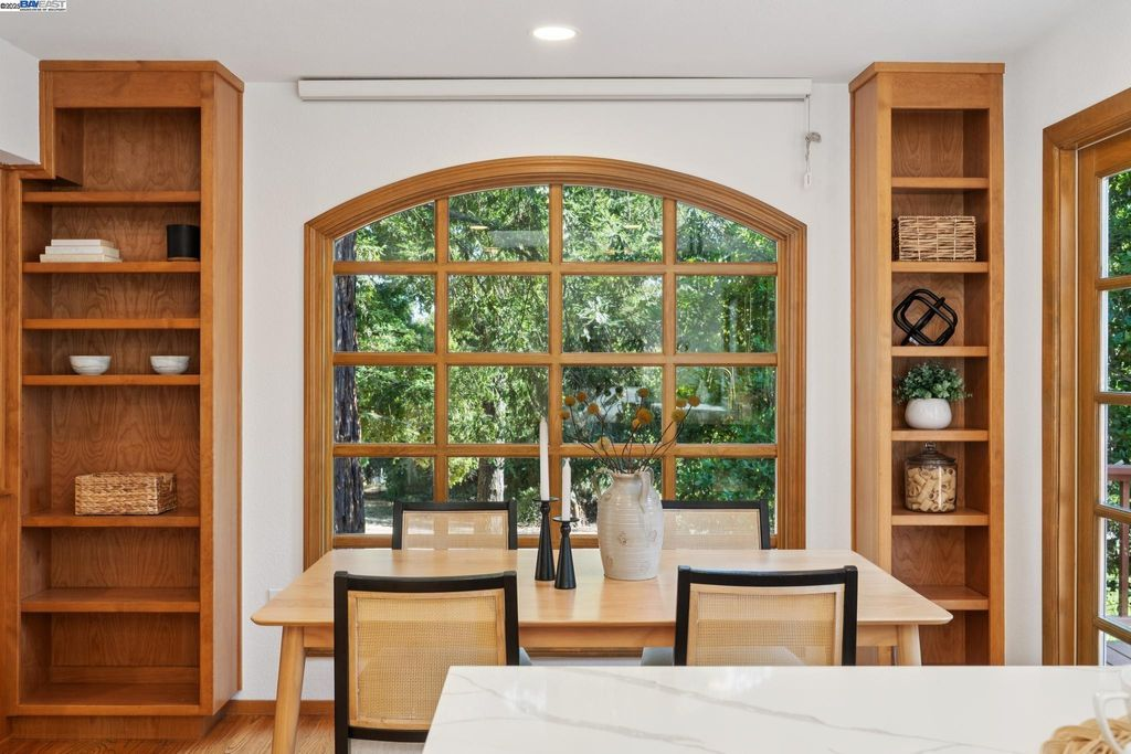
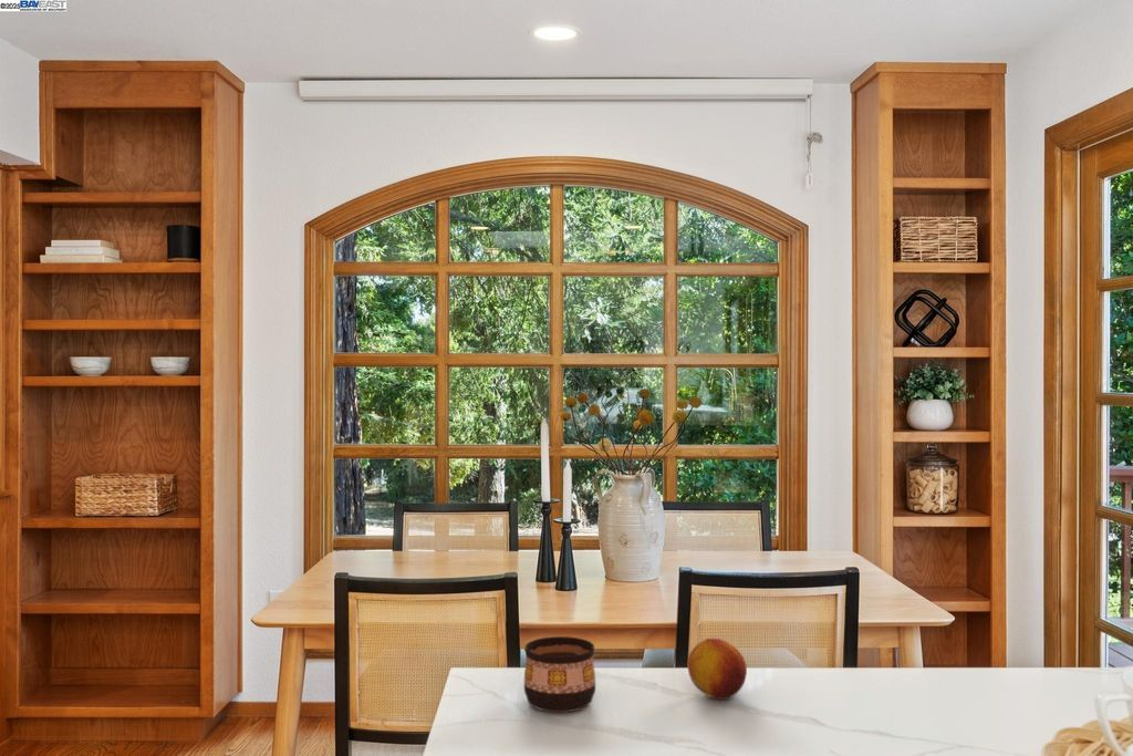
+ cup (563, 673)
+ fruit (717, 666)
